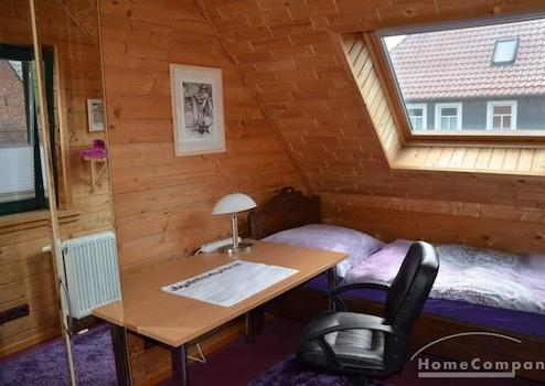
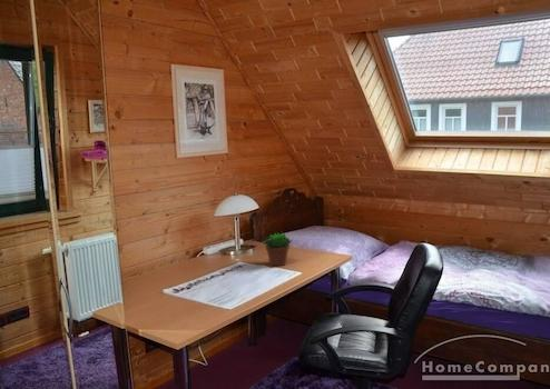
+ succulent plant (277, 248)
